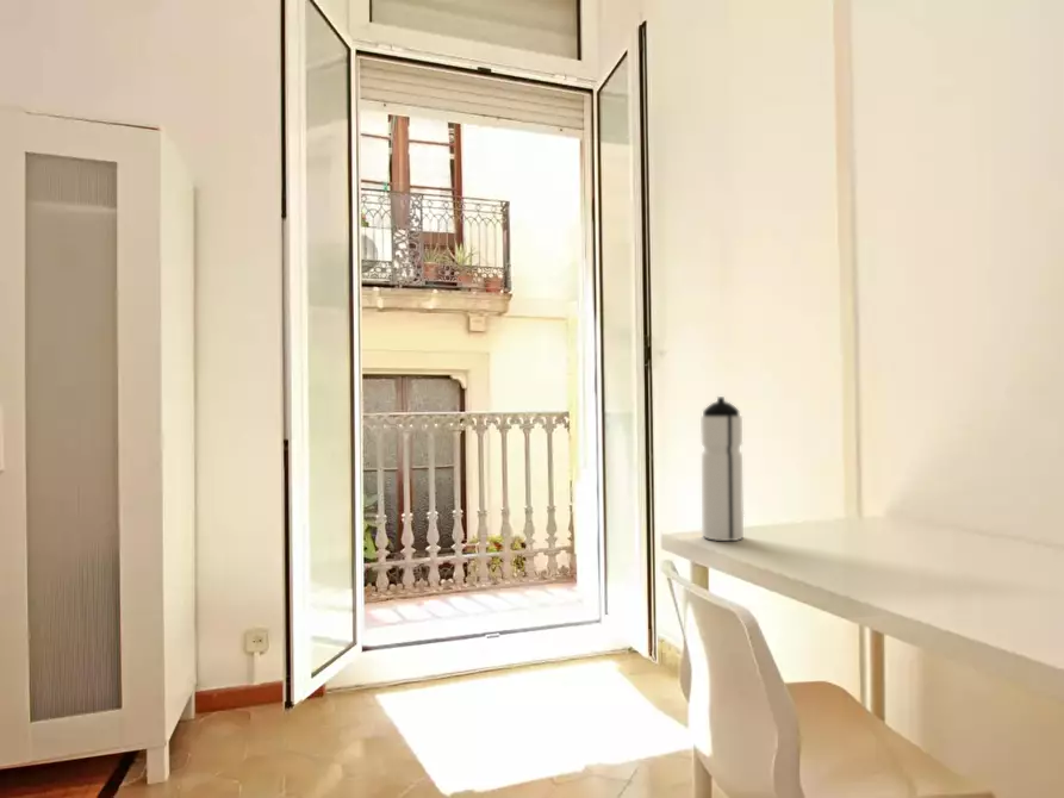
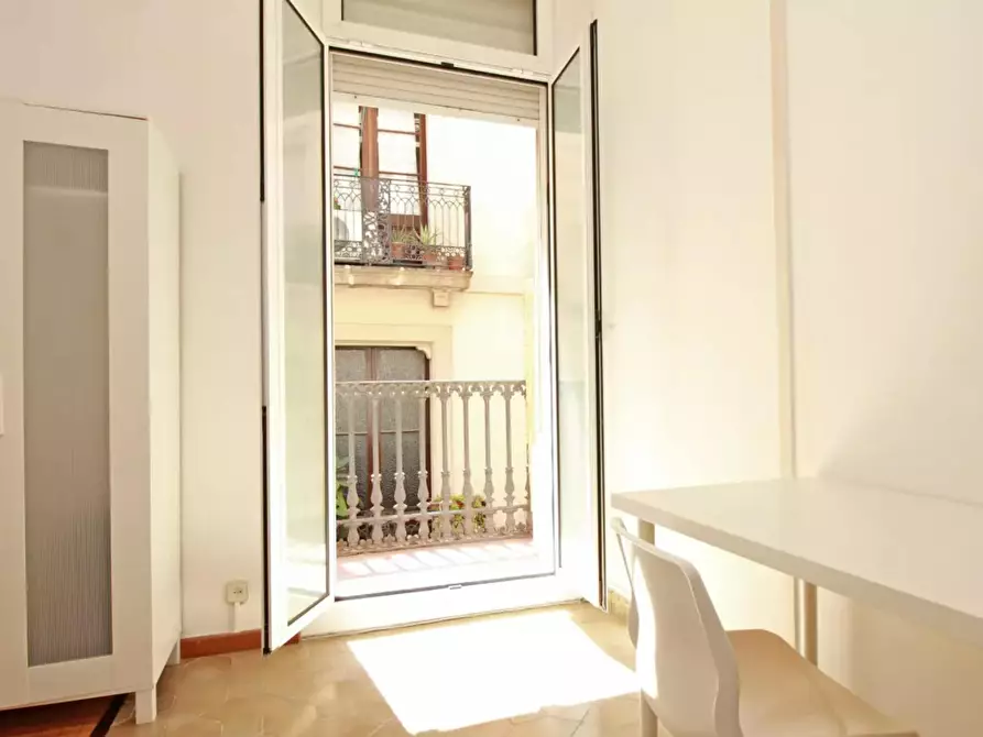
- water bottle (721, 466)
